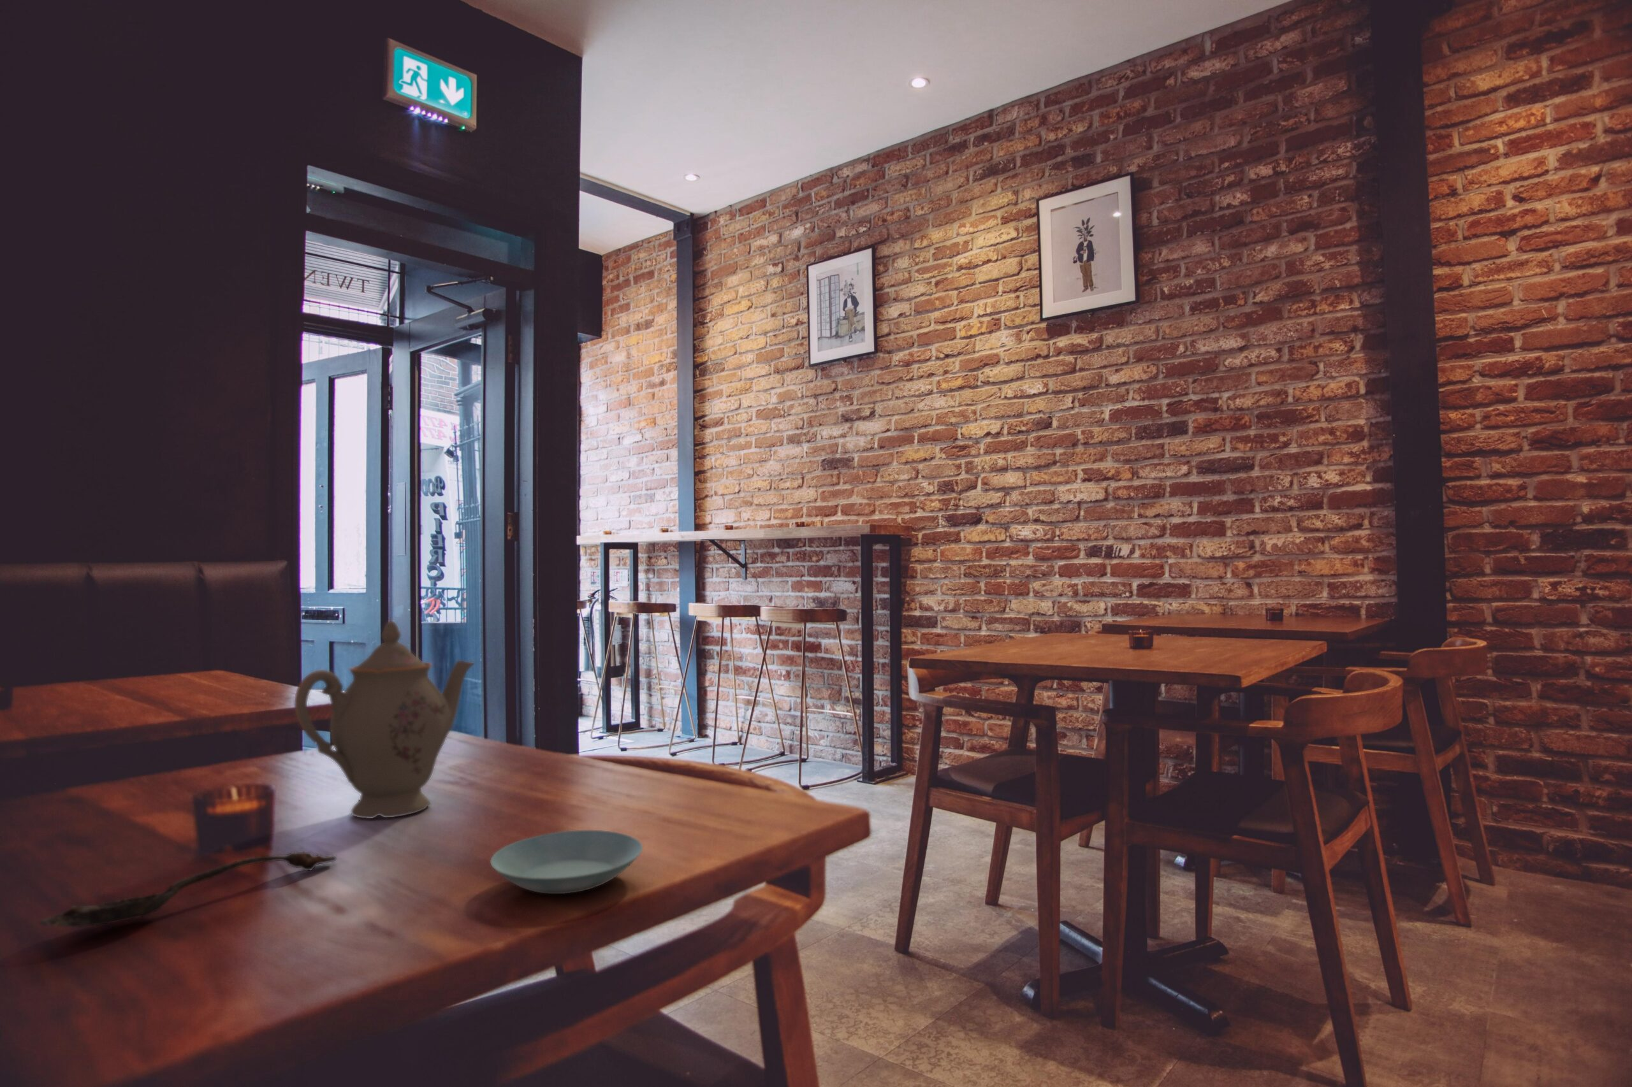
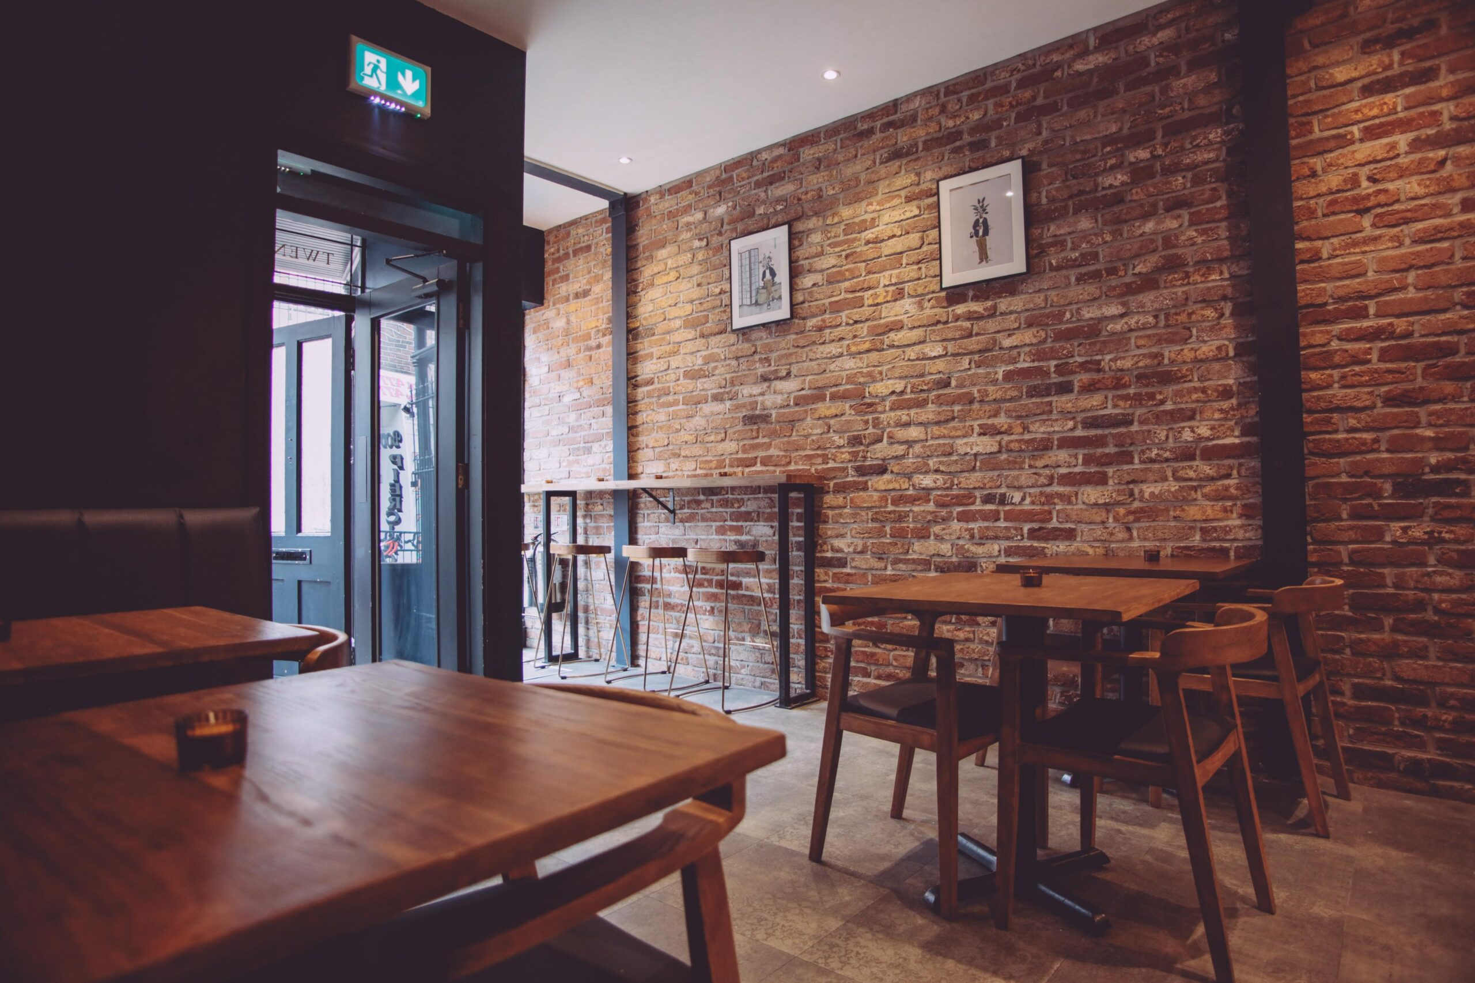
- spoon (206, 880)
- saucer (568, 865)
- chinaware (392, 715)
